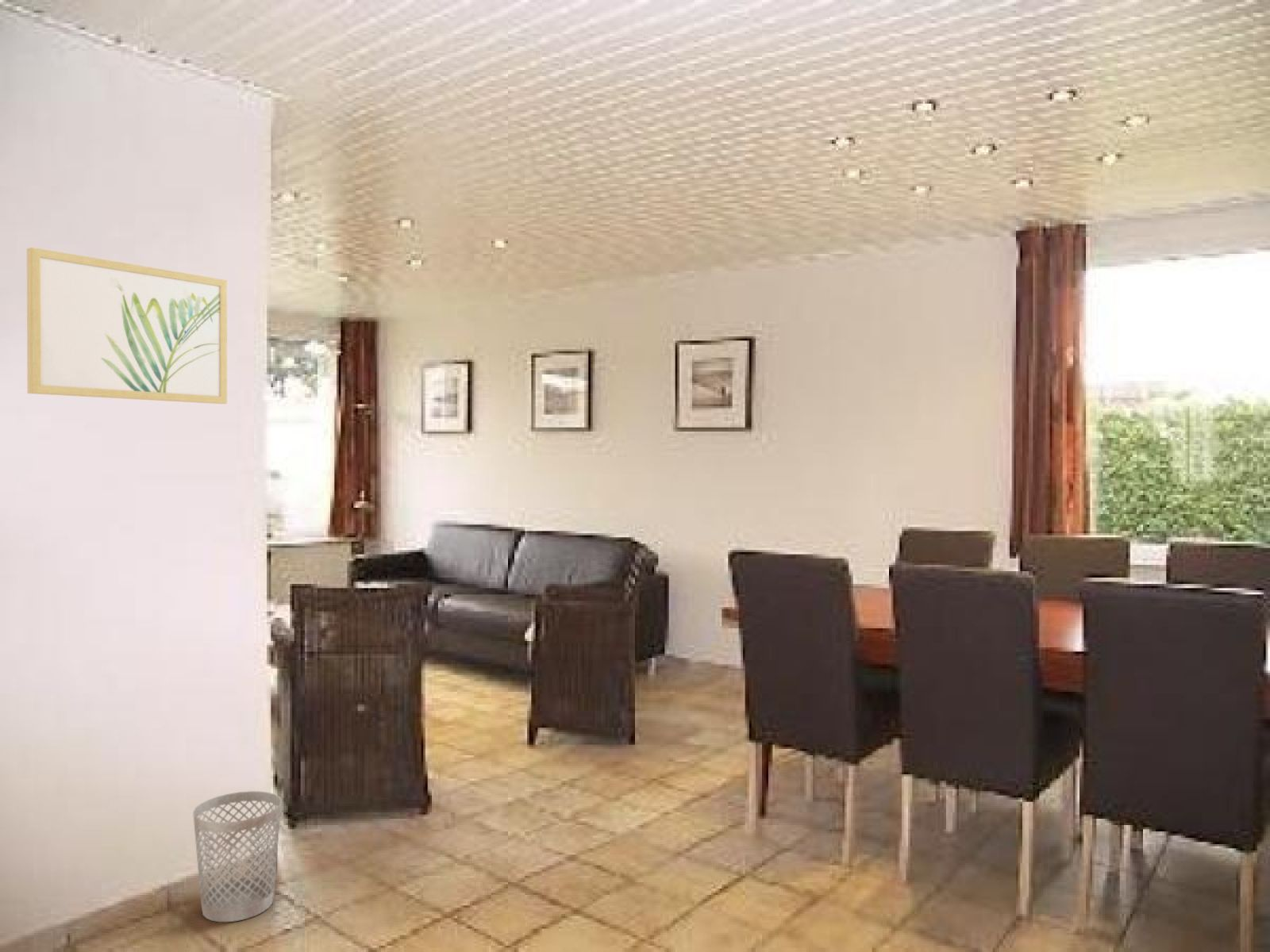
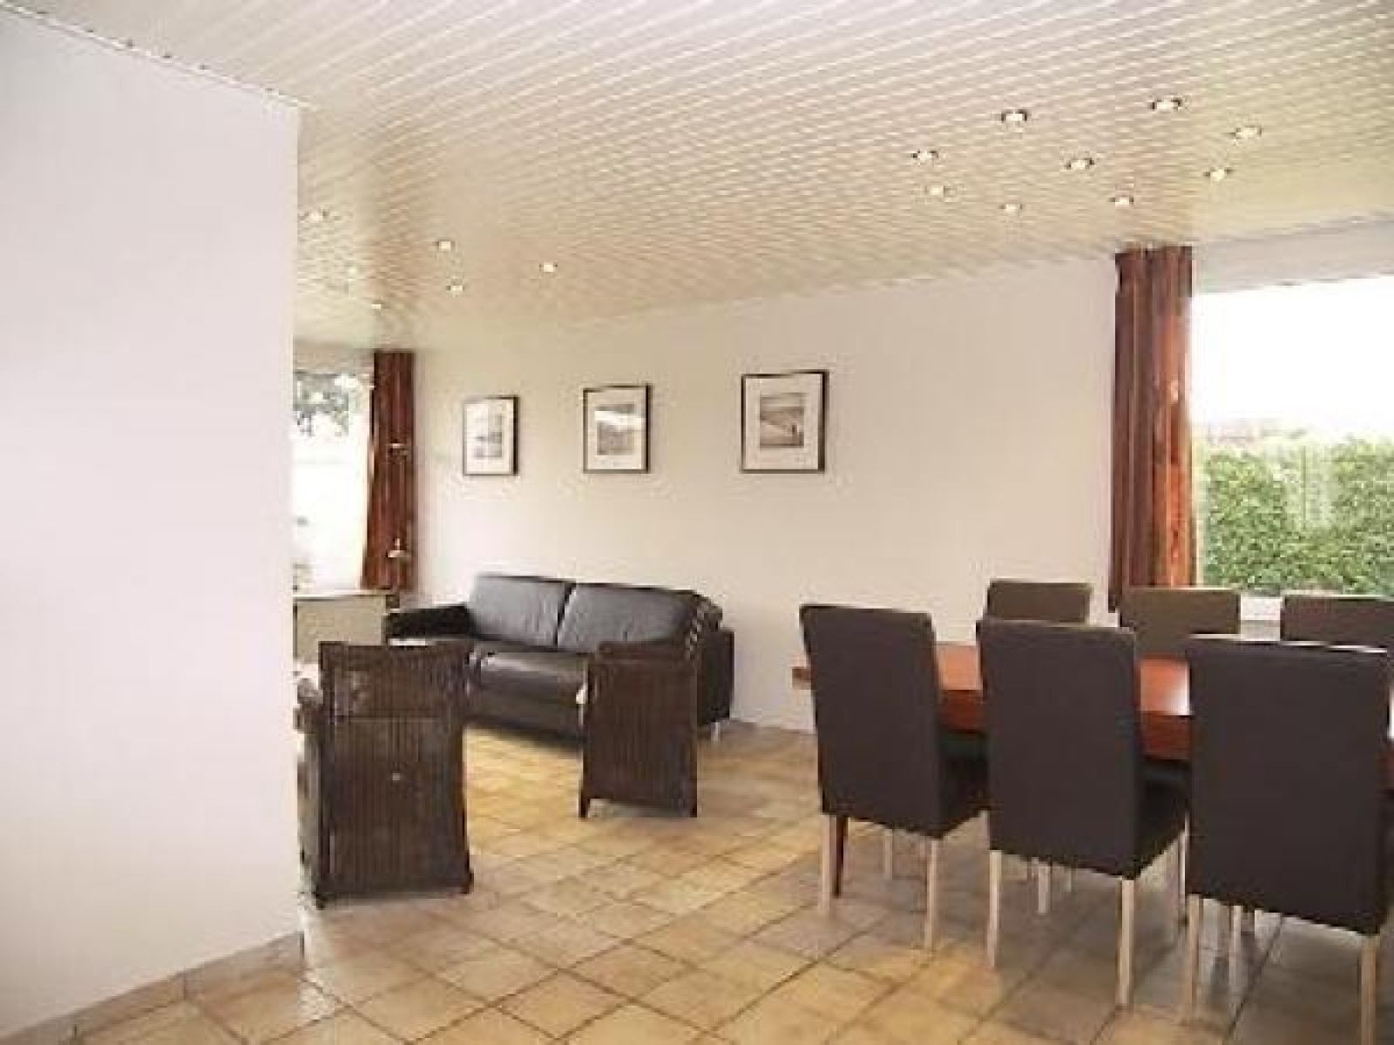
- wastebasket (239, 857)
- wall art (134, 332)
